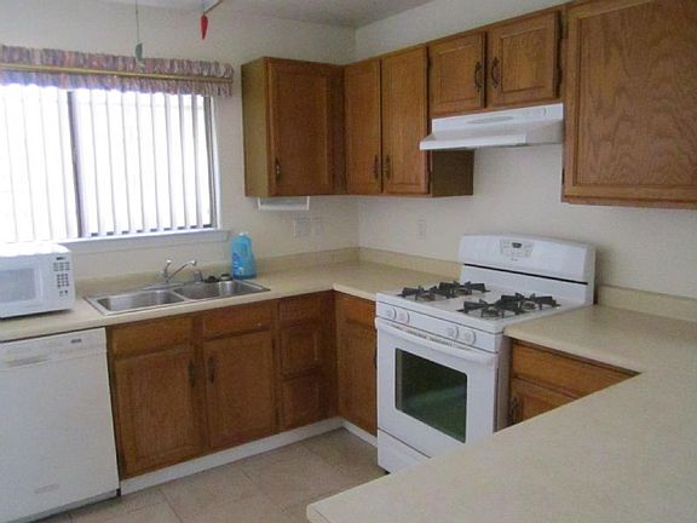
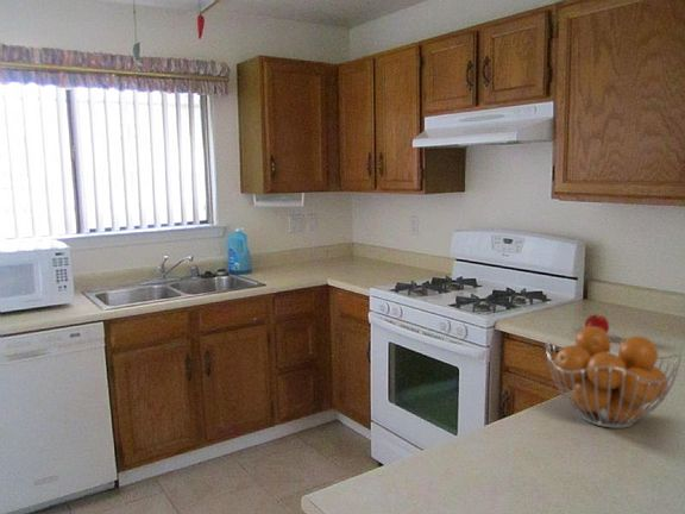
+ fruit basket (609, 375)
+ peach (596, 325)
